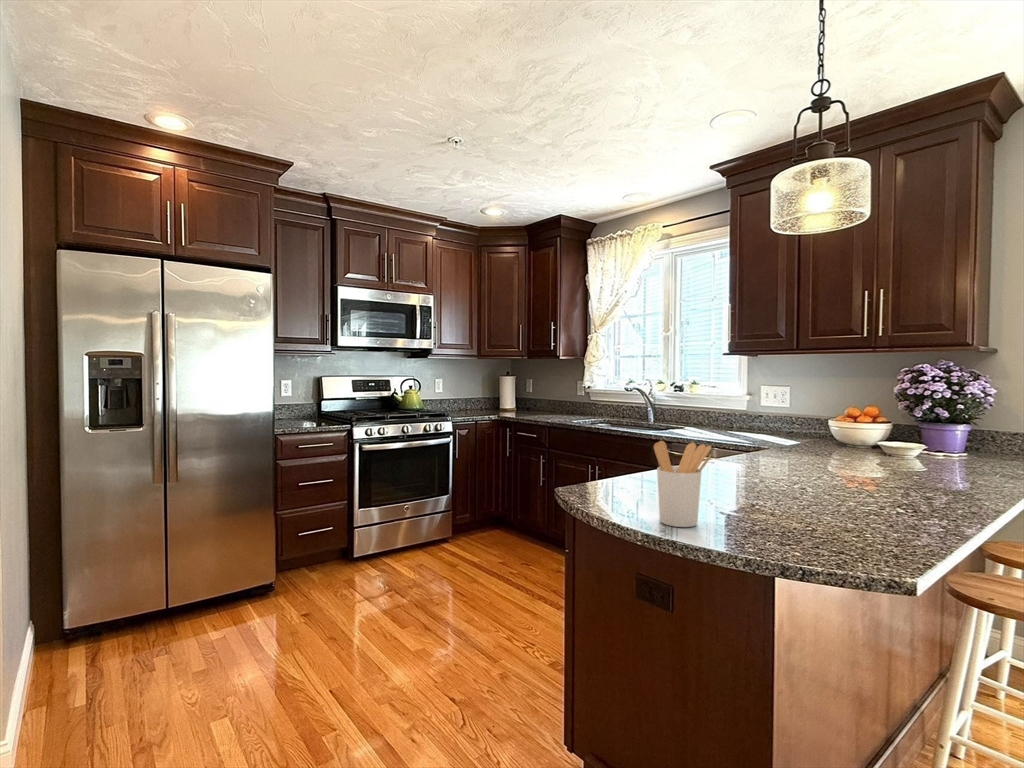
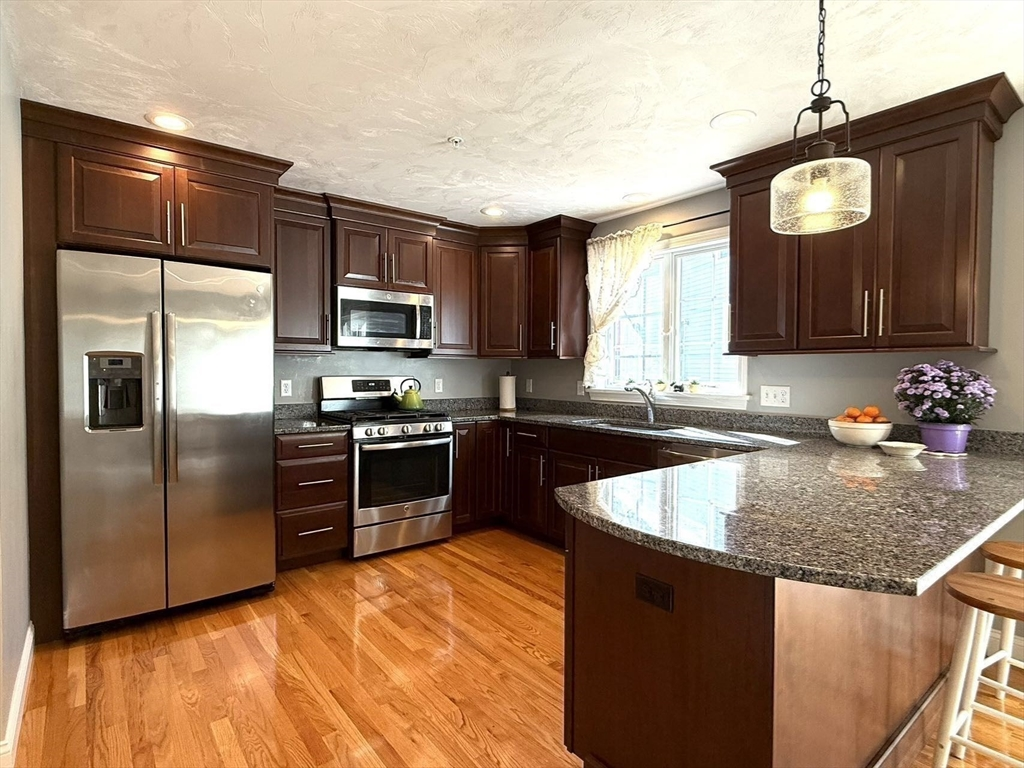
- utensil holder (685, 481)
